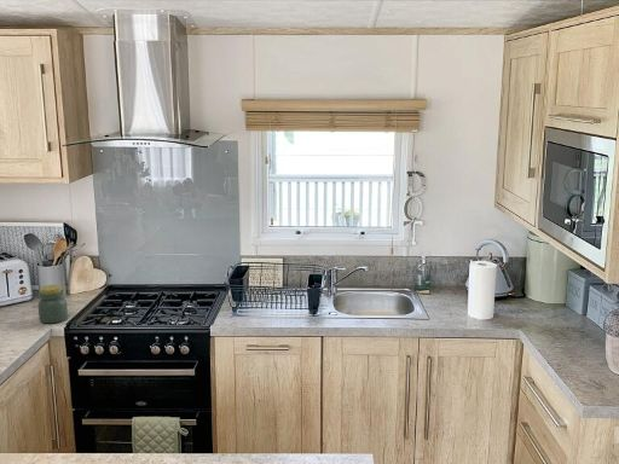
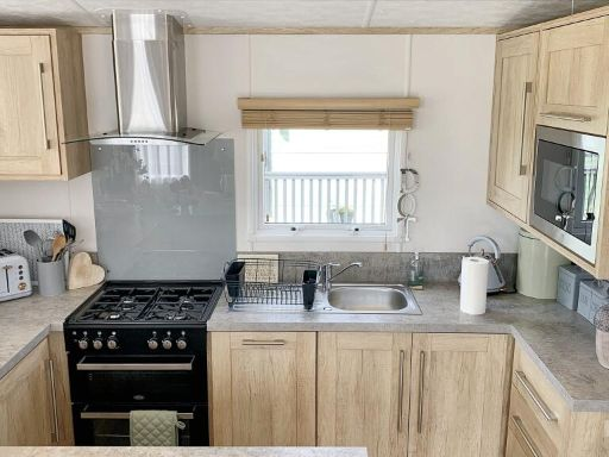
- jar (52, 303)
